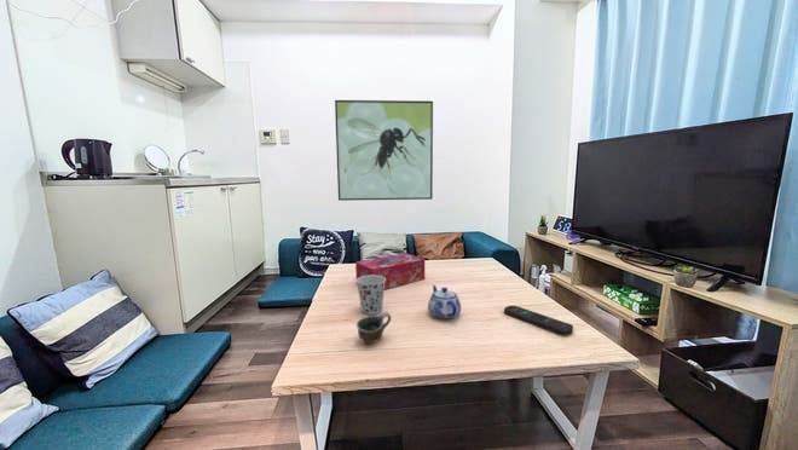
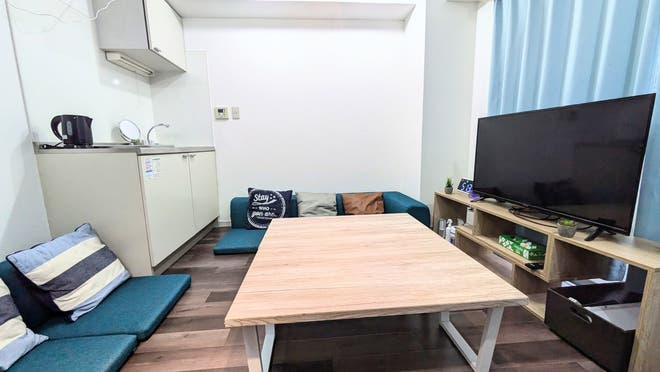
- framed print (384, 151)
- teapot (443, 300)
- tissue box (391, 270)
- cup (372, 328)
- cup (371, 294)
- remote control (536, 318)
